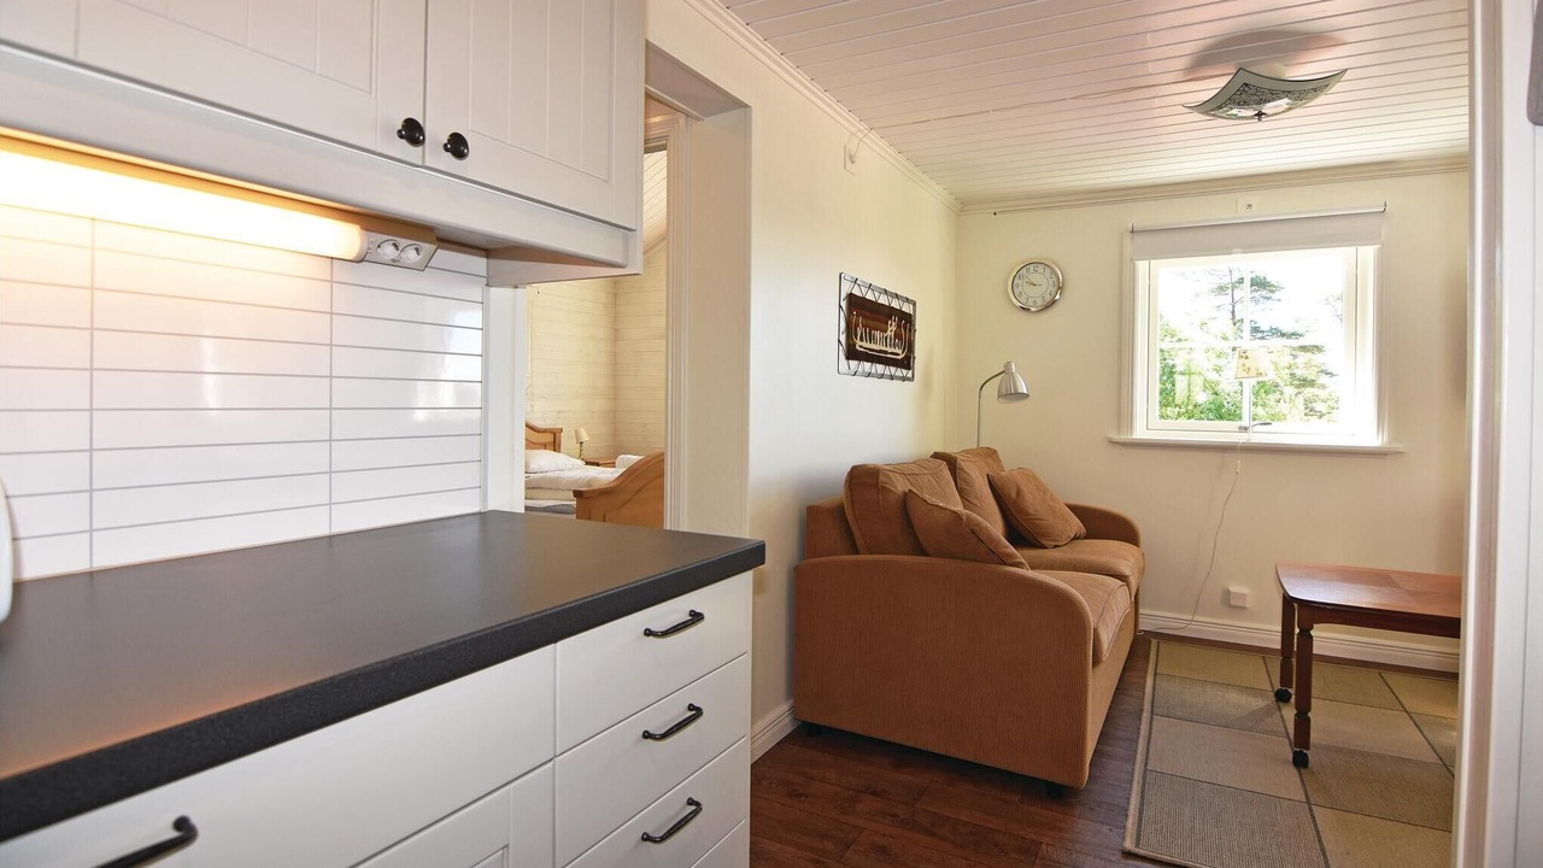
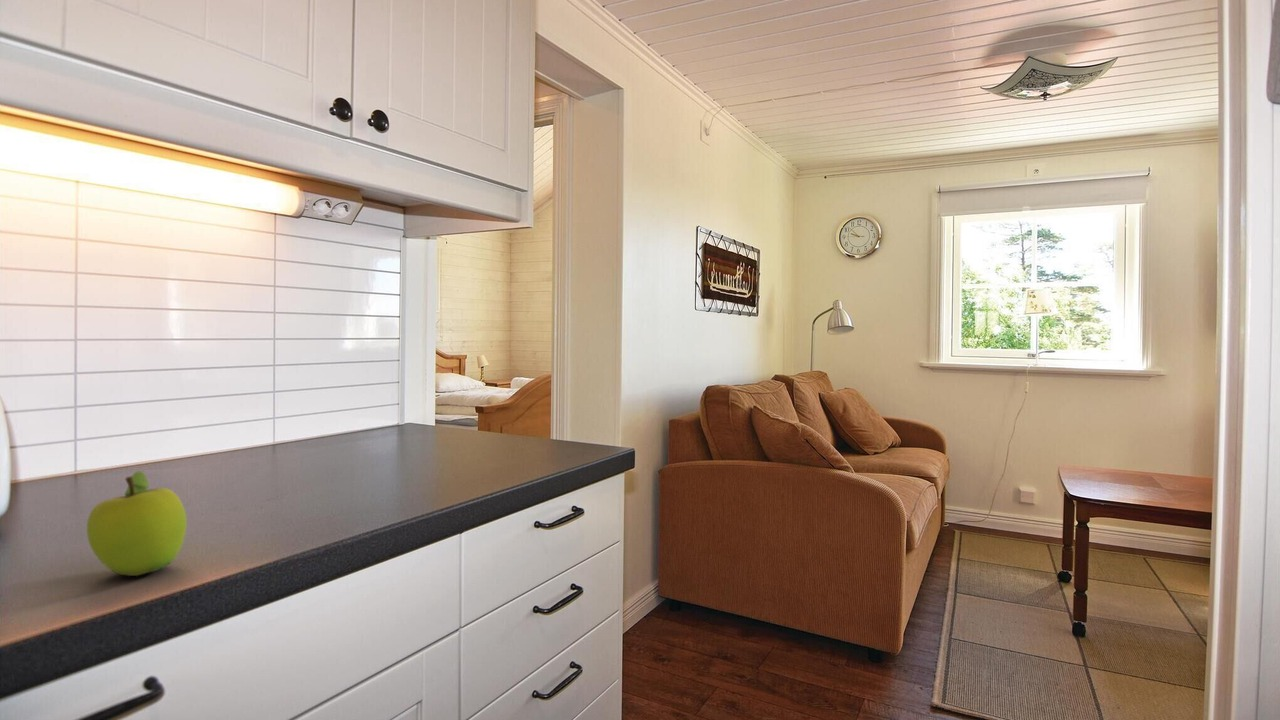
+ fruit (141, 521)
